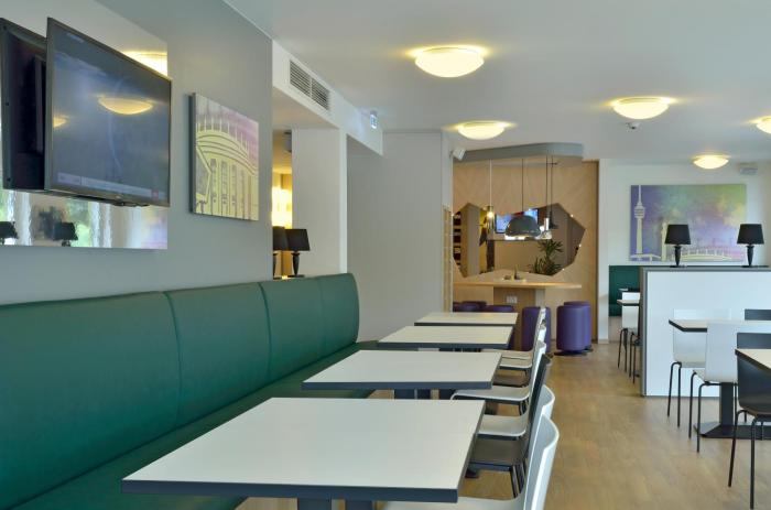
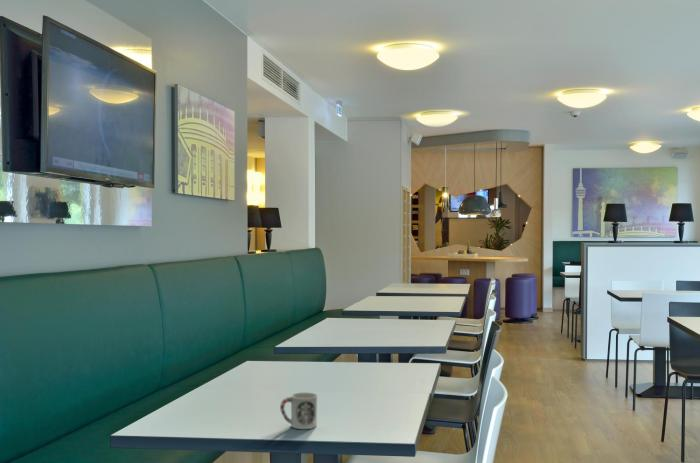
+ cup (298, 410)
